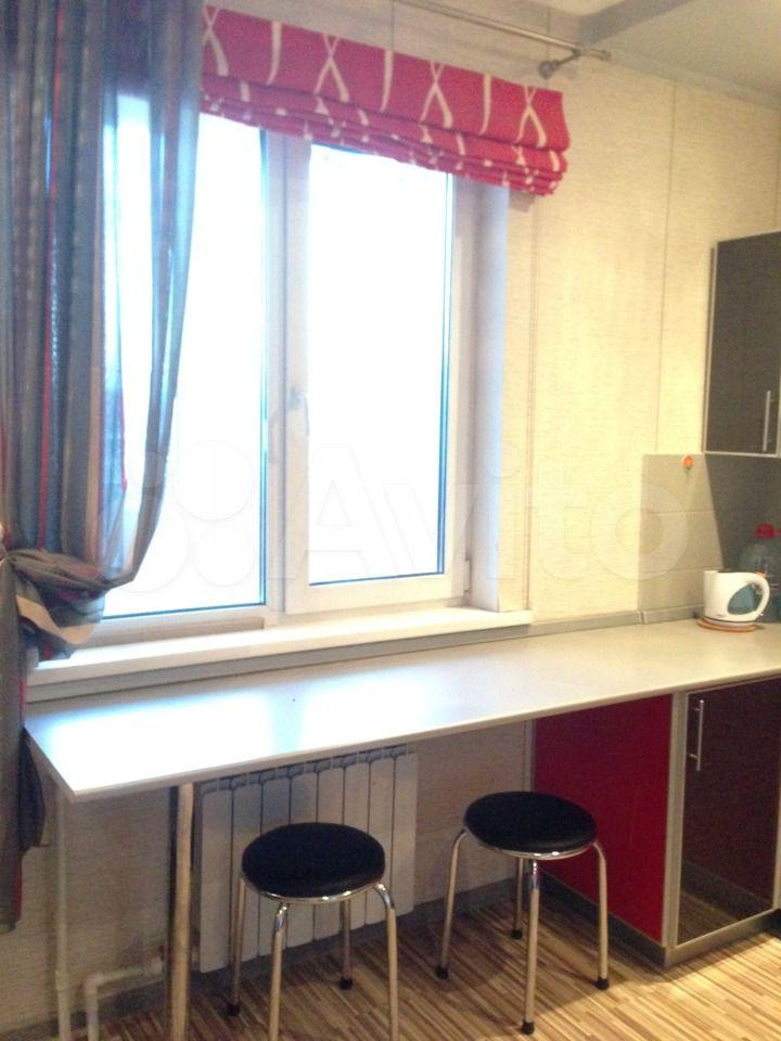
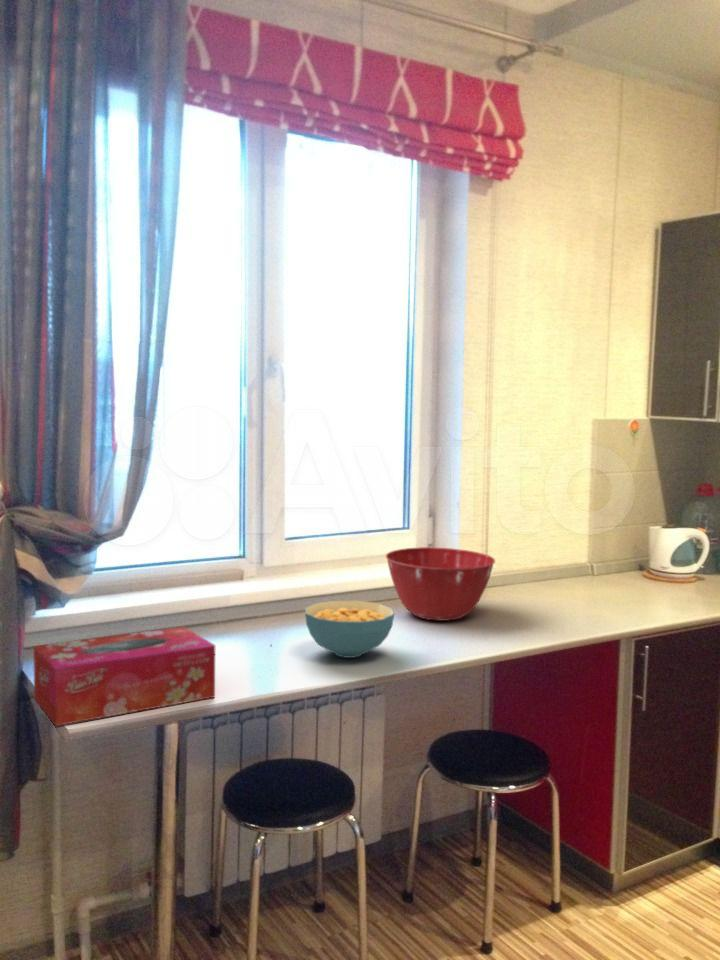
+ tissue box (125, 672)
+ cereal bowl (348, 632)
+ mixing bowl (439, 585)
